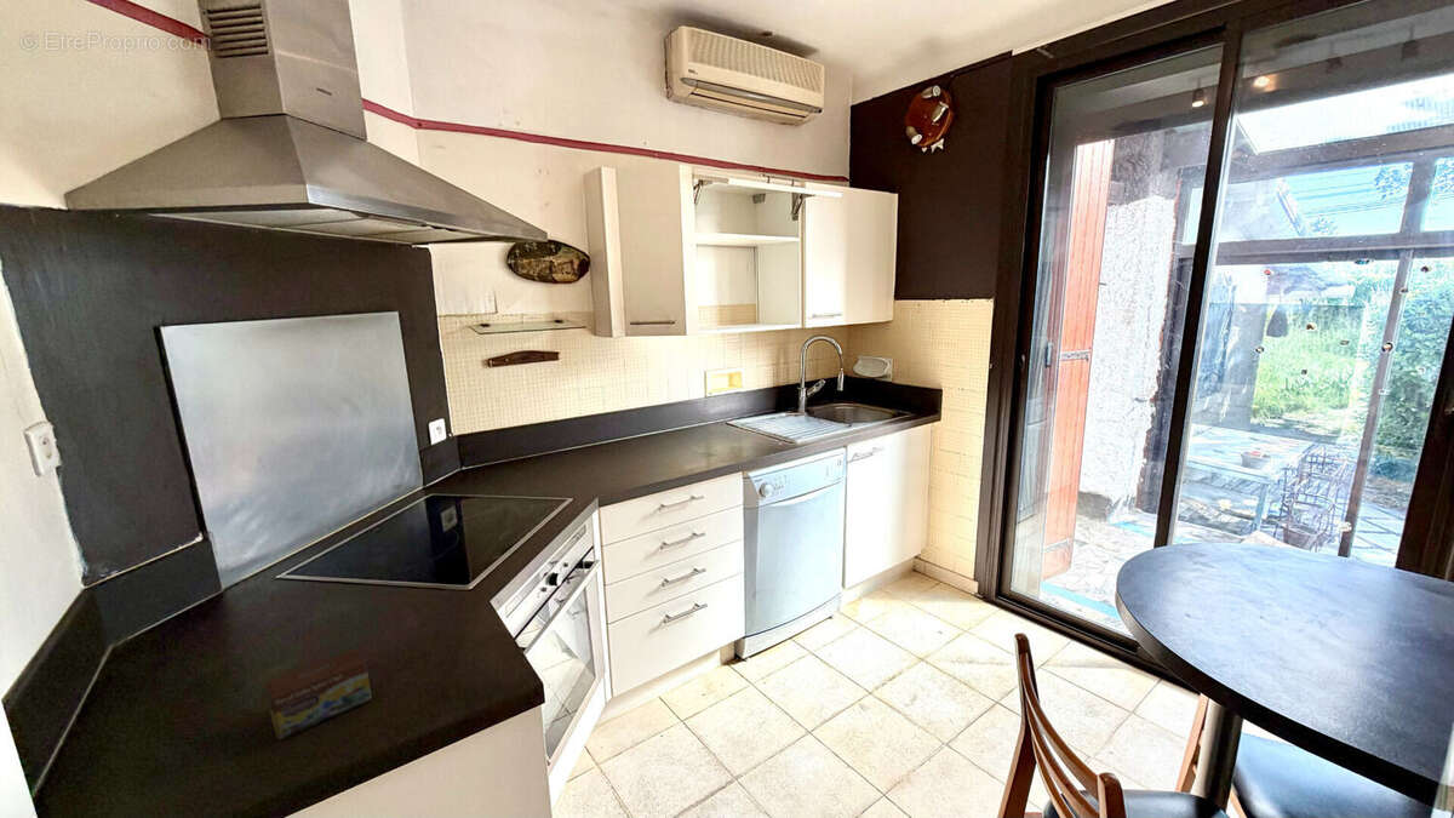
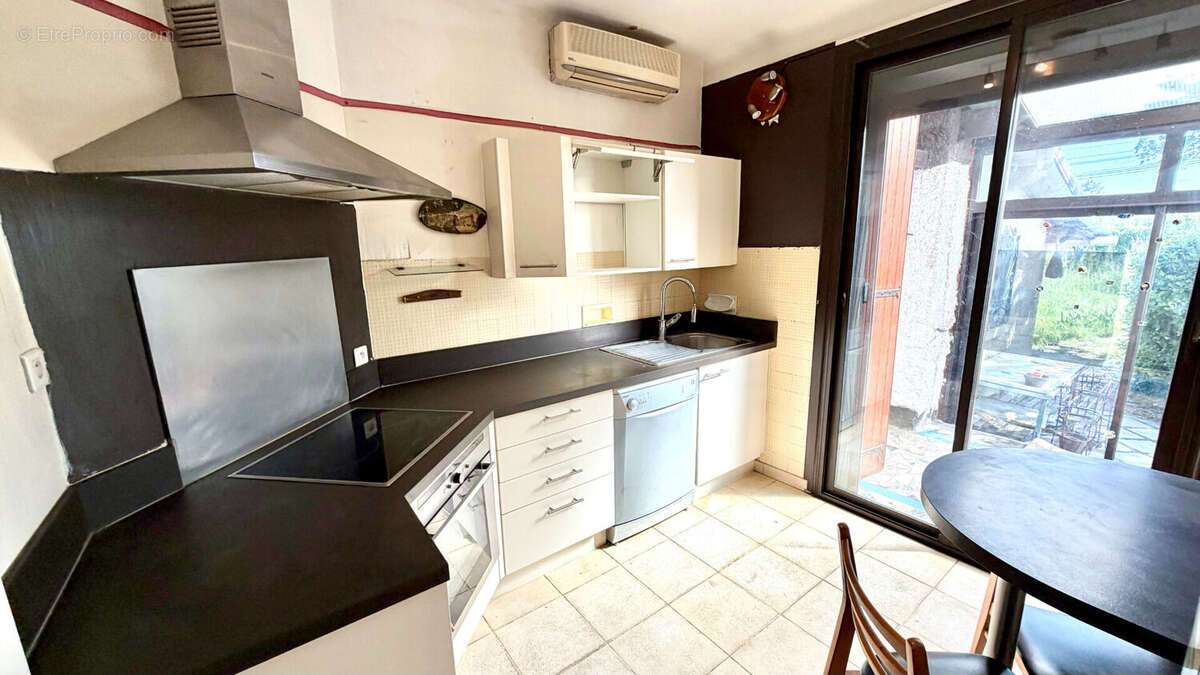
- tea box (320, 691)
